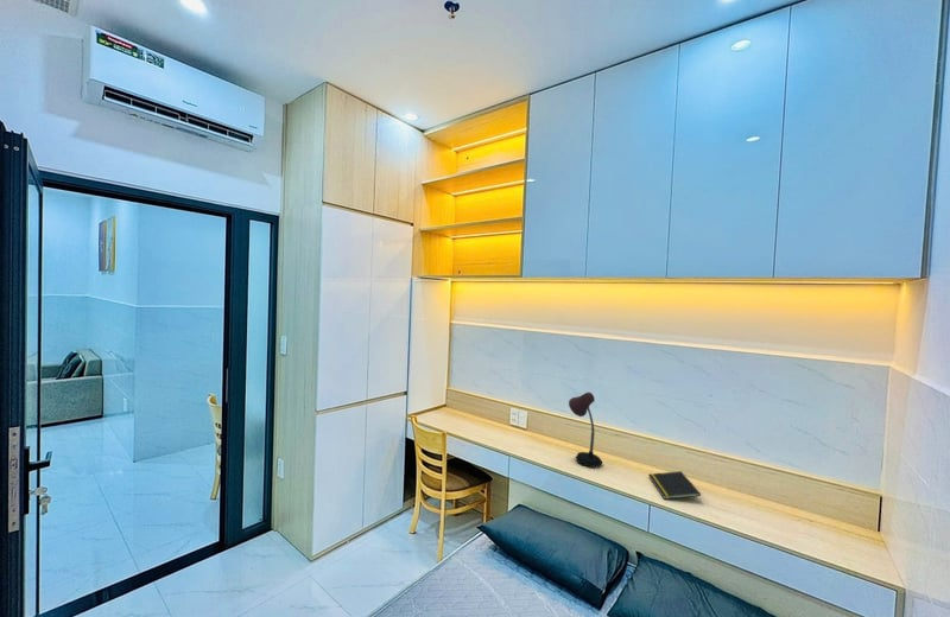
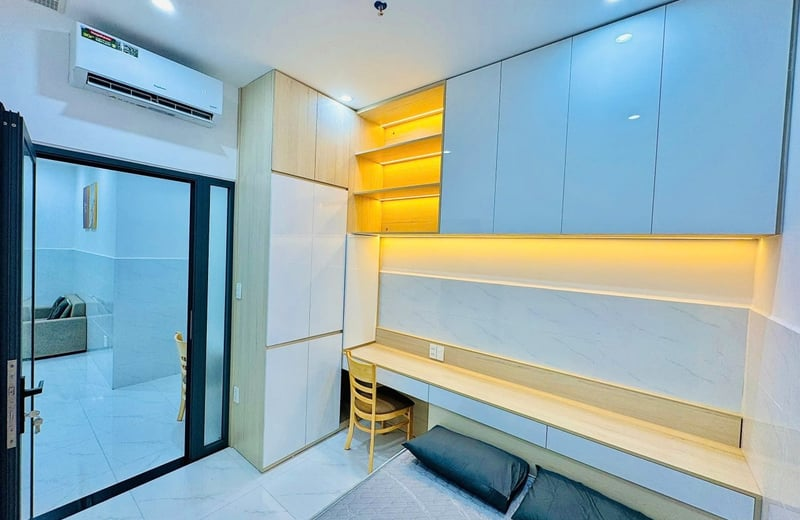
- notepad (672, 484)
- desk lamp (591, 426)
